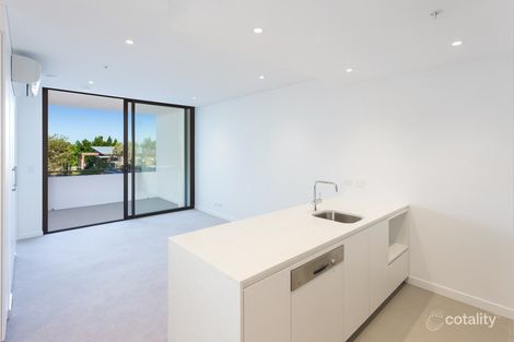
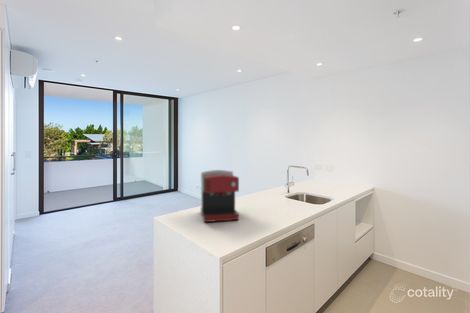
+ coffee maker (219, 194)
